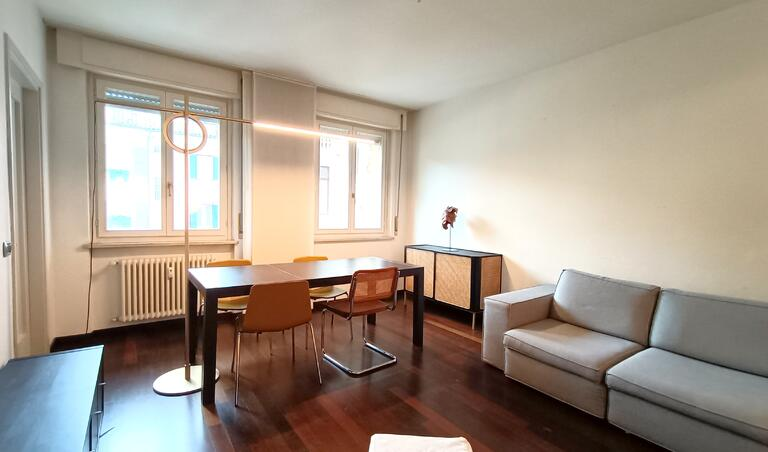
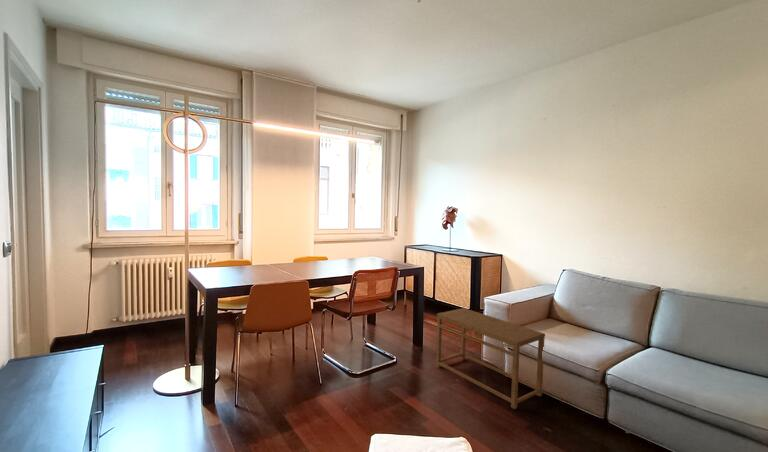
+ side table (488, 346)
